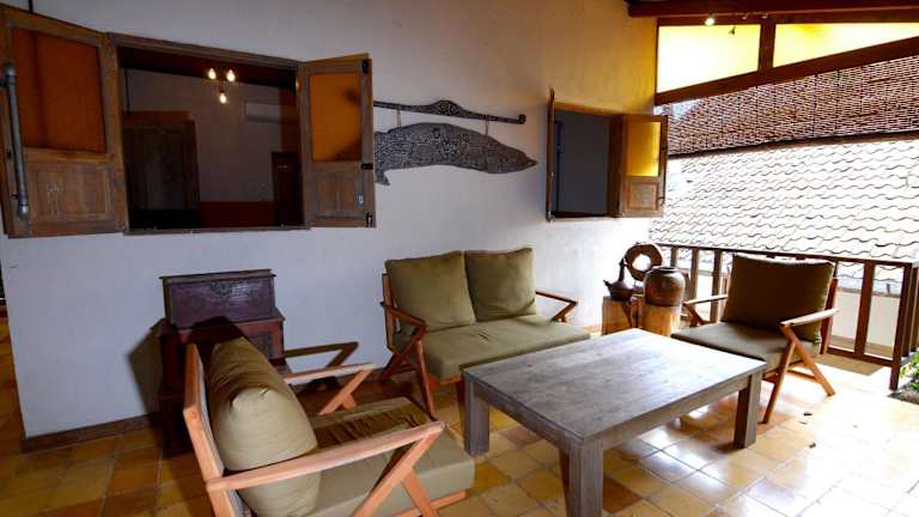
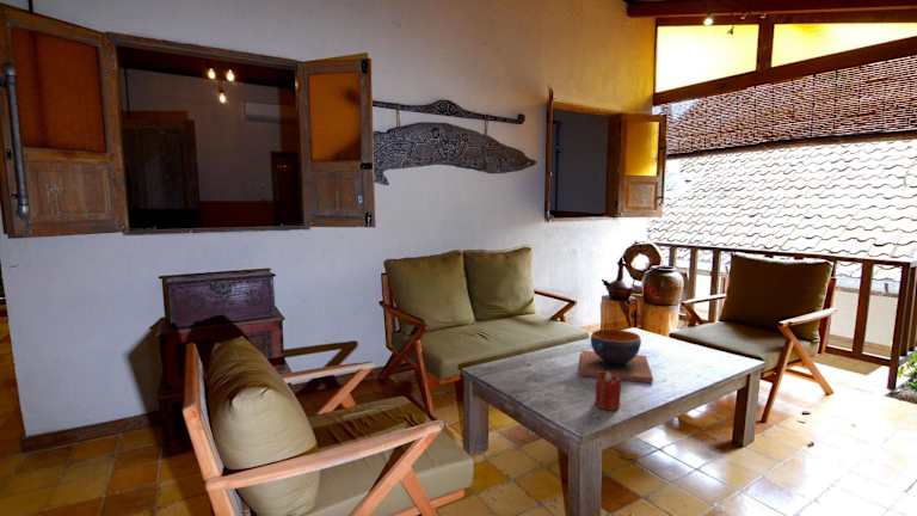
+ decorative bowl (615, 350)
+ candle (608, 388)
